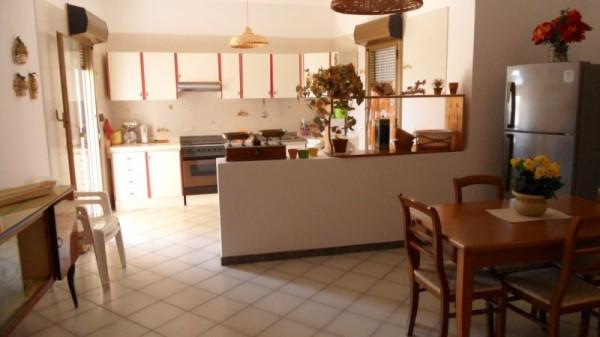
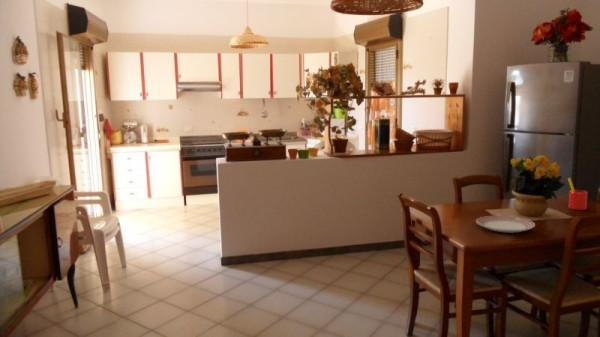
+ straw (576, 193)
+ dinner plate (504, 224)
